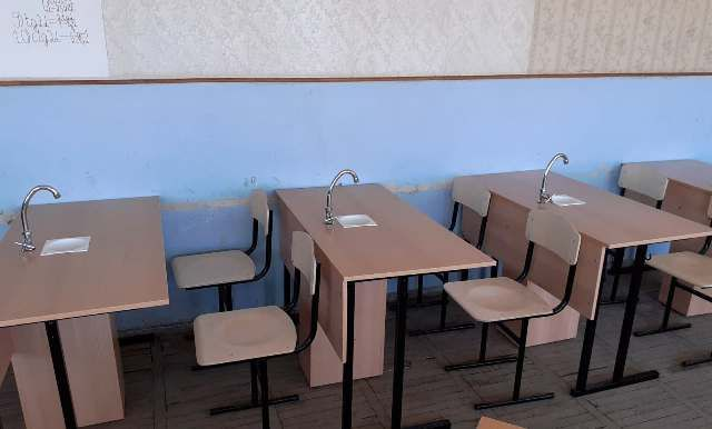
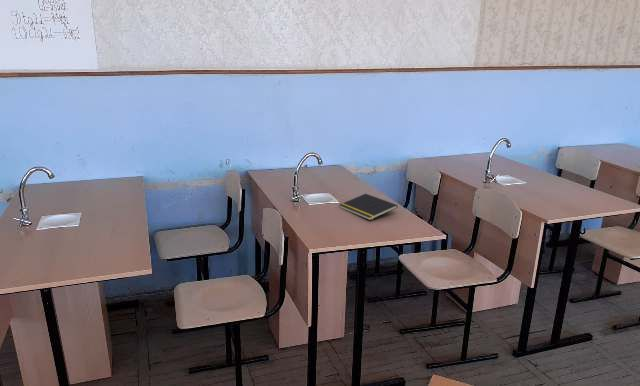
+ notepad (367, 206)
